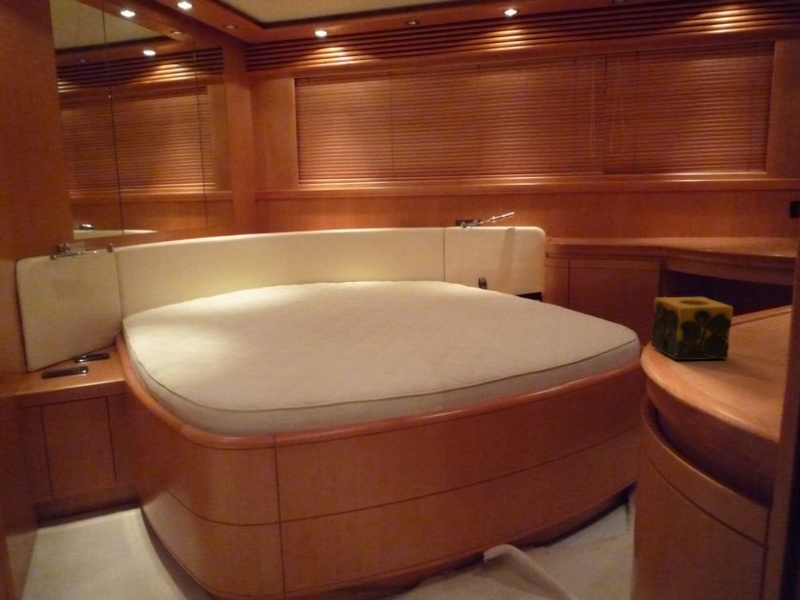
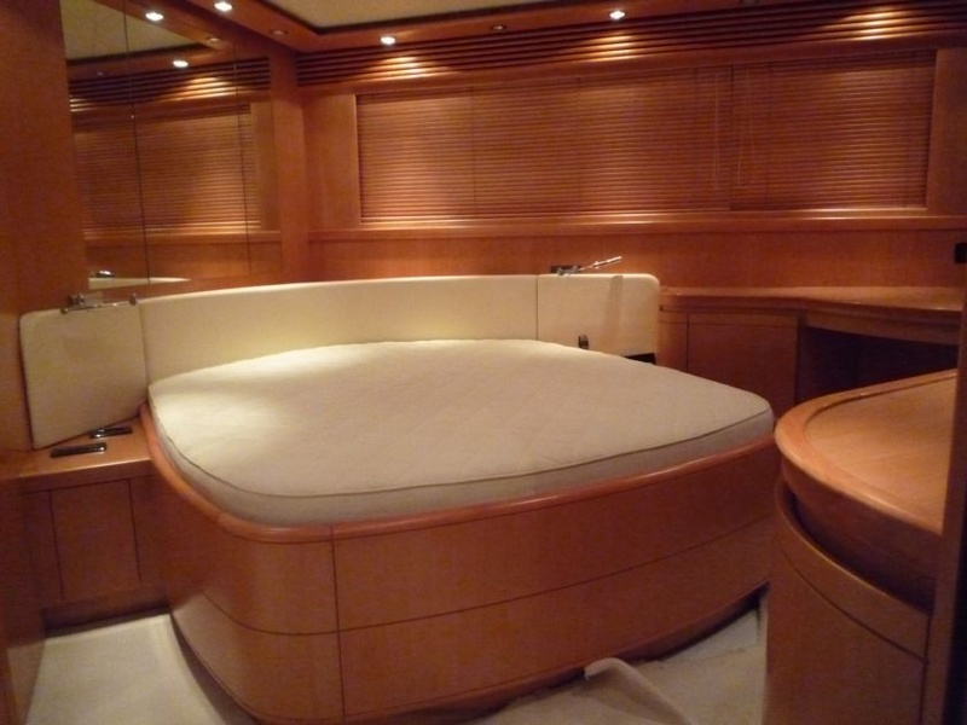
- candle (689, 327)
